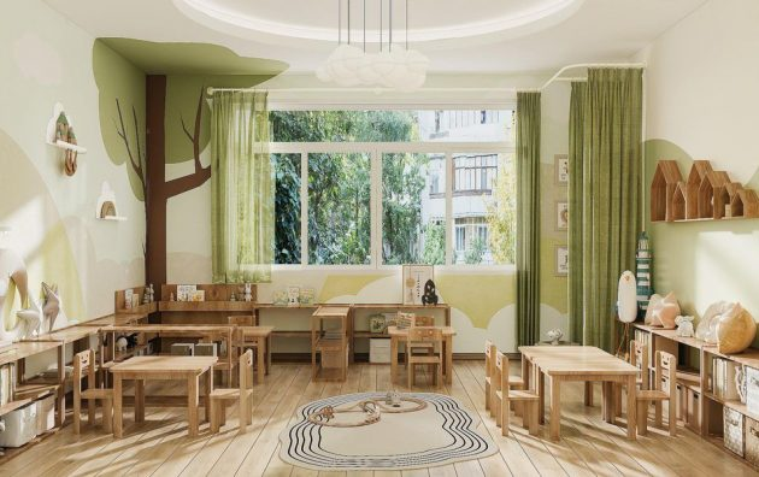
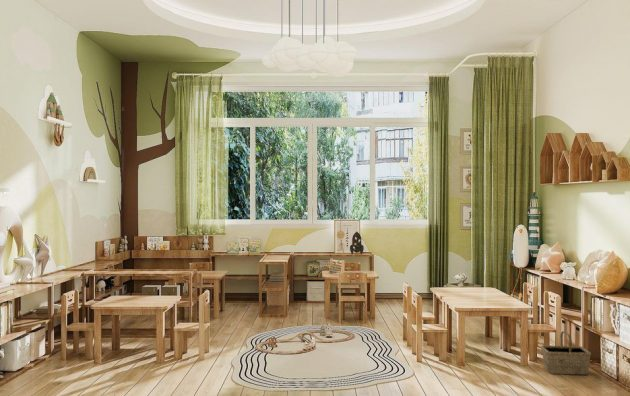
+ basket (565, 351)
